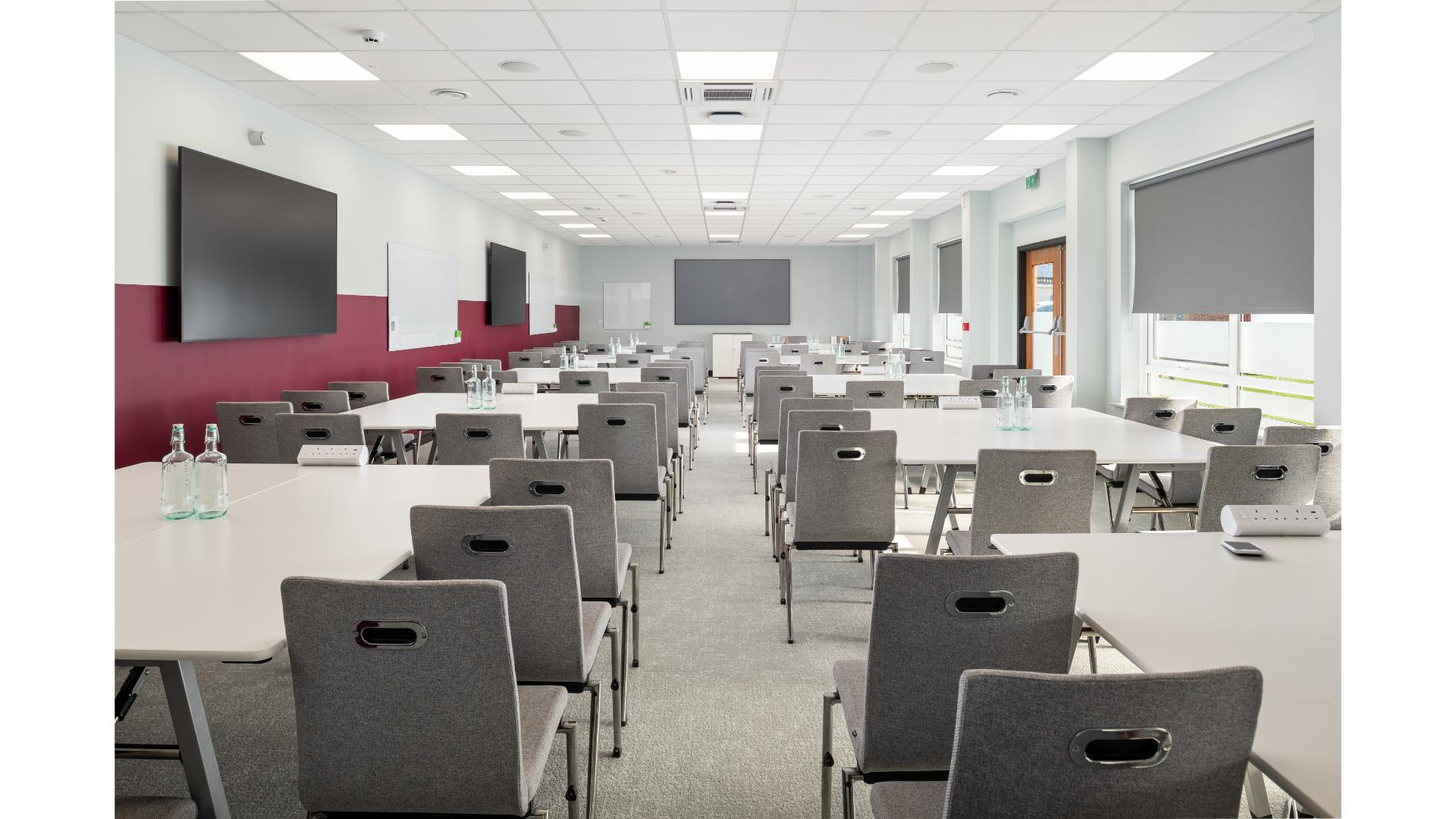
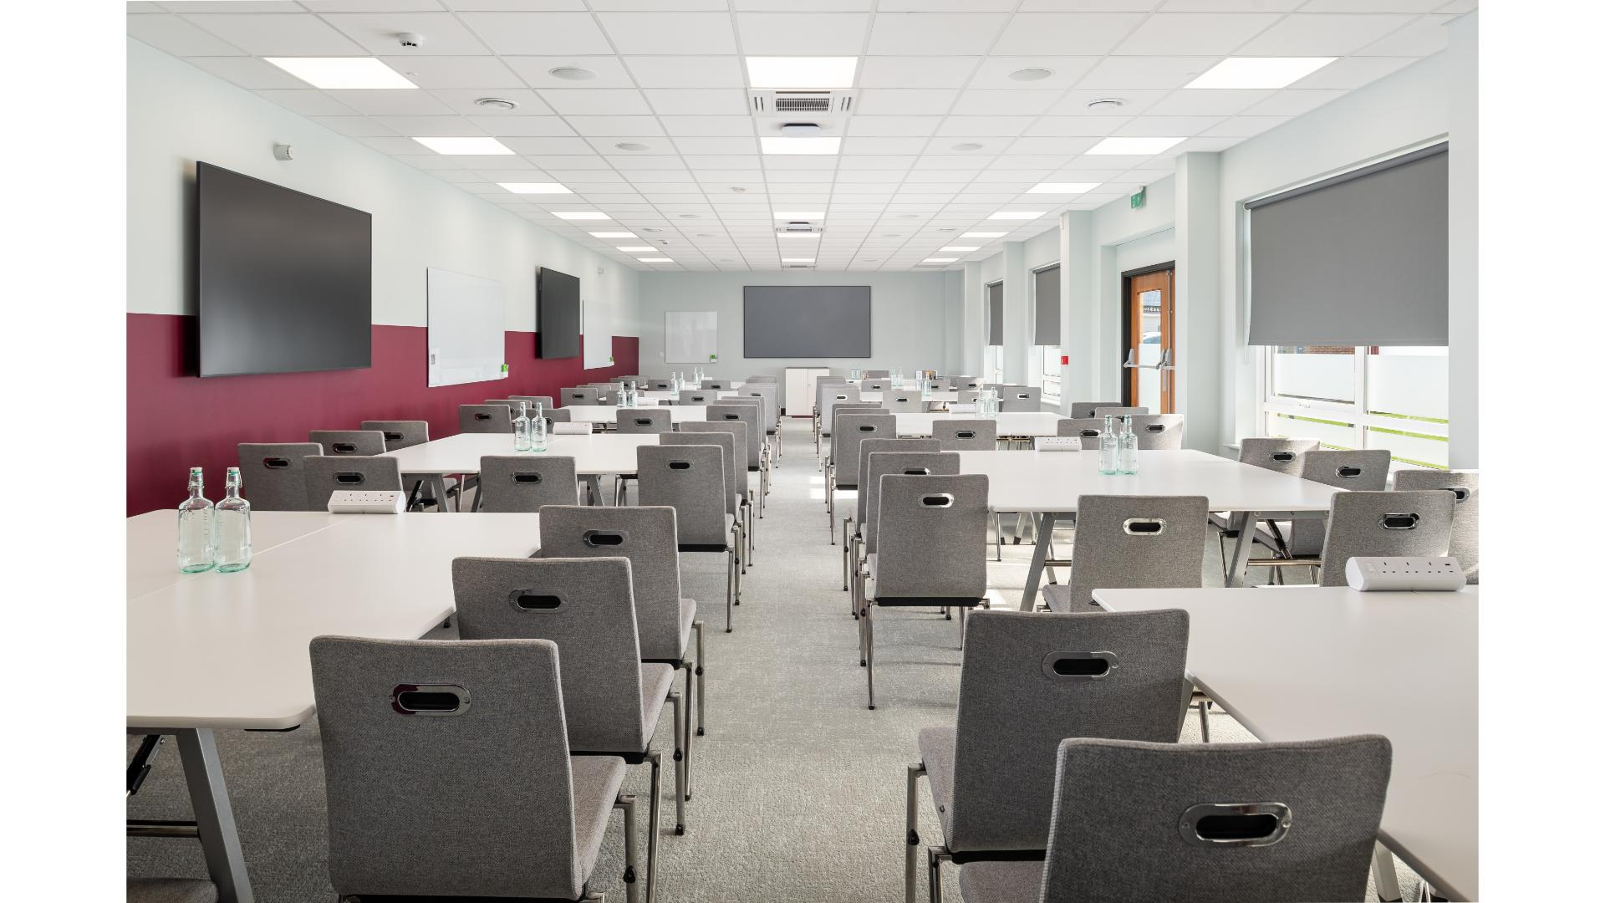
- smartphone (1242, 547)
